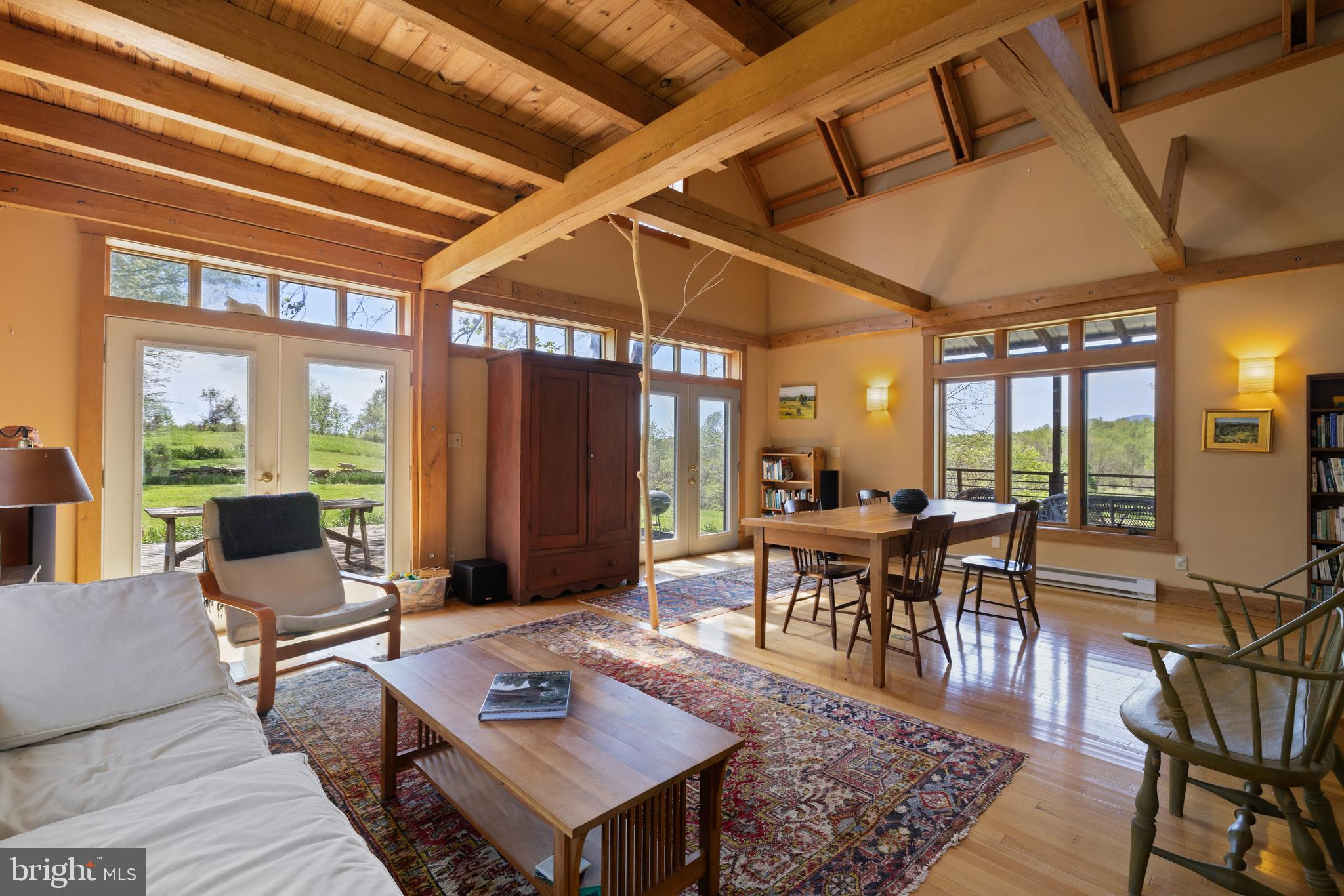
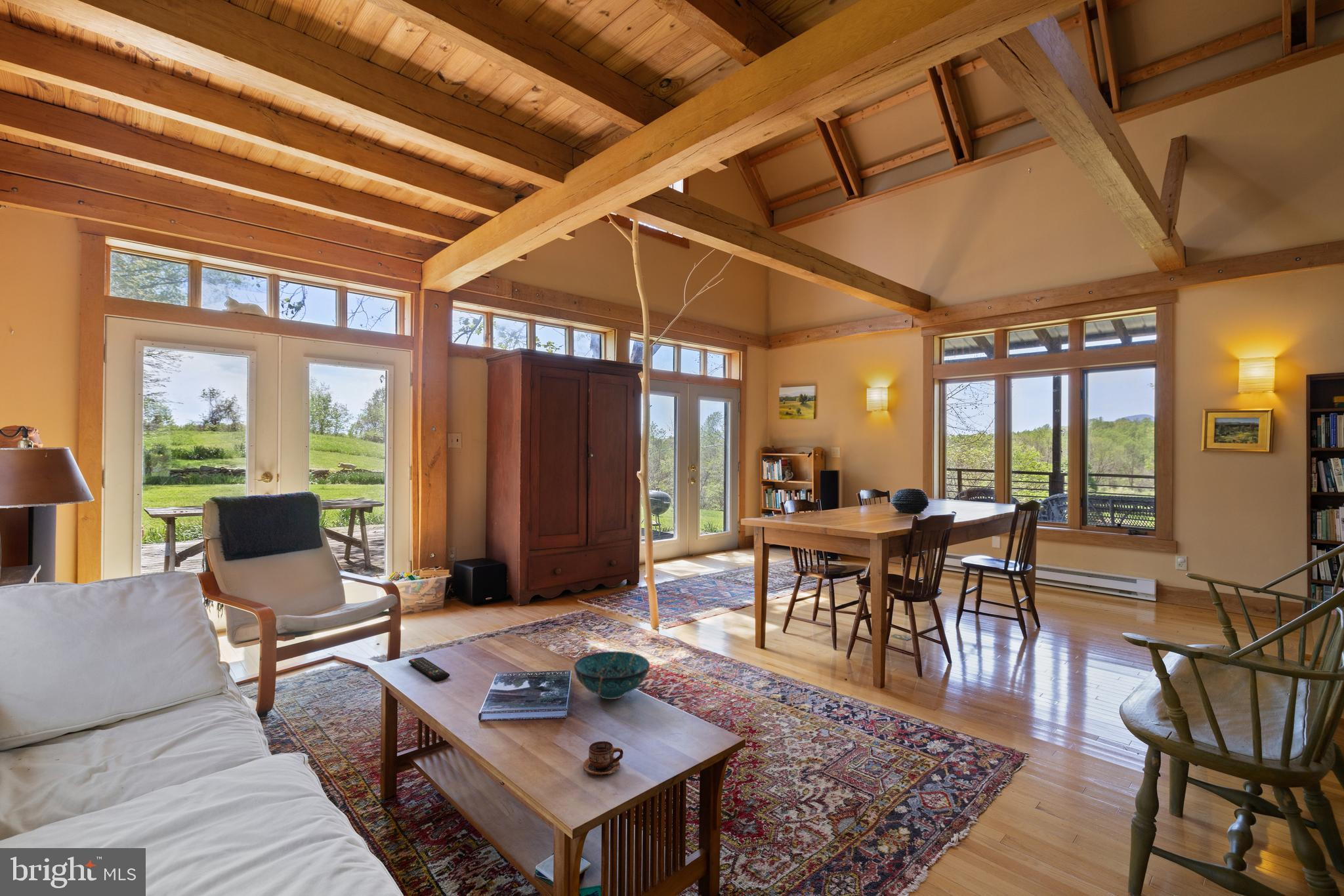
+ remote control (428, 668)
+ cup (602, 757)
+ decorative bowl (612, 678)
